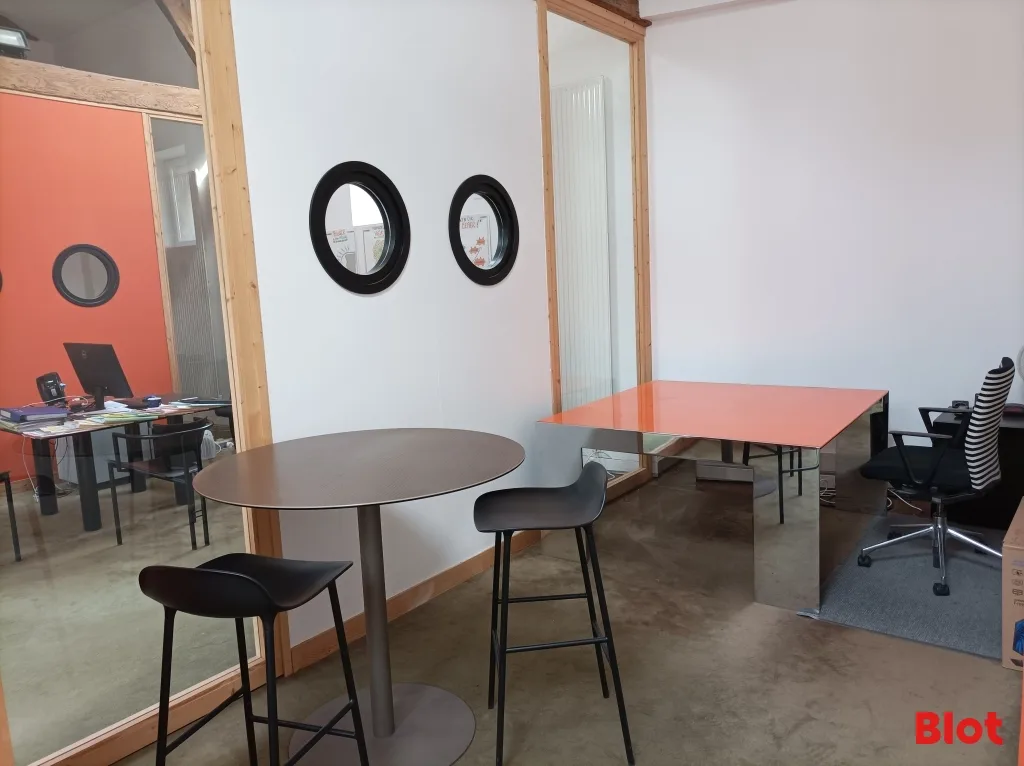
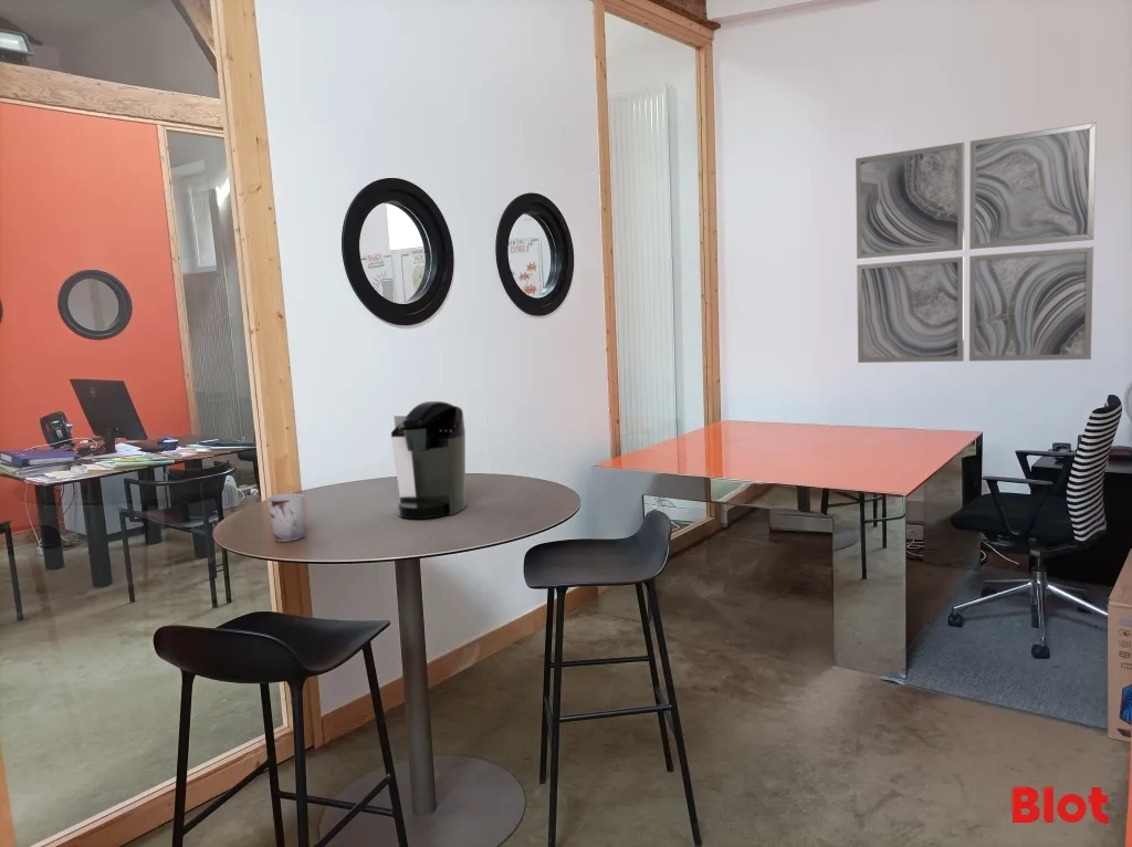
+ cup (289, 519)
+ coffee maker (415, 456)
+ wall art (969, 255)
